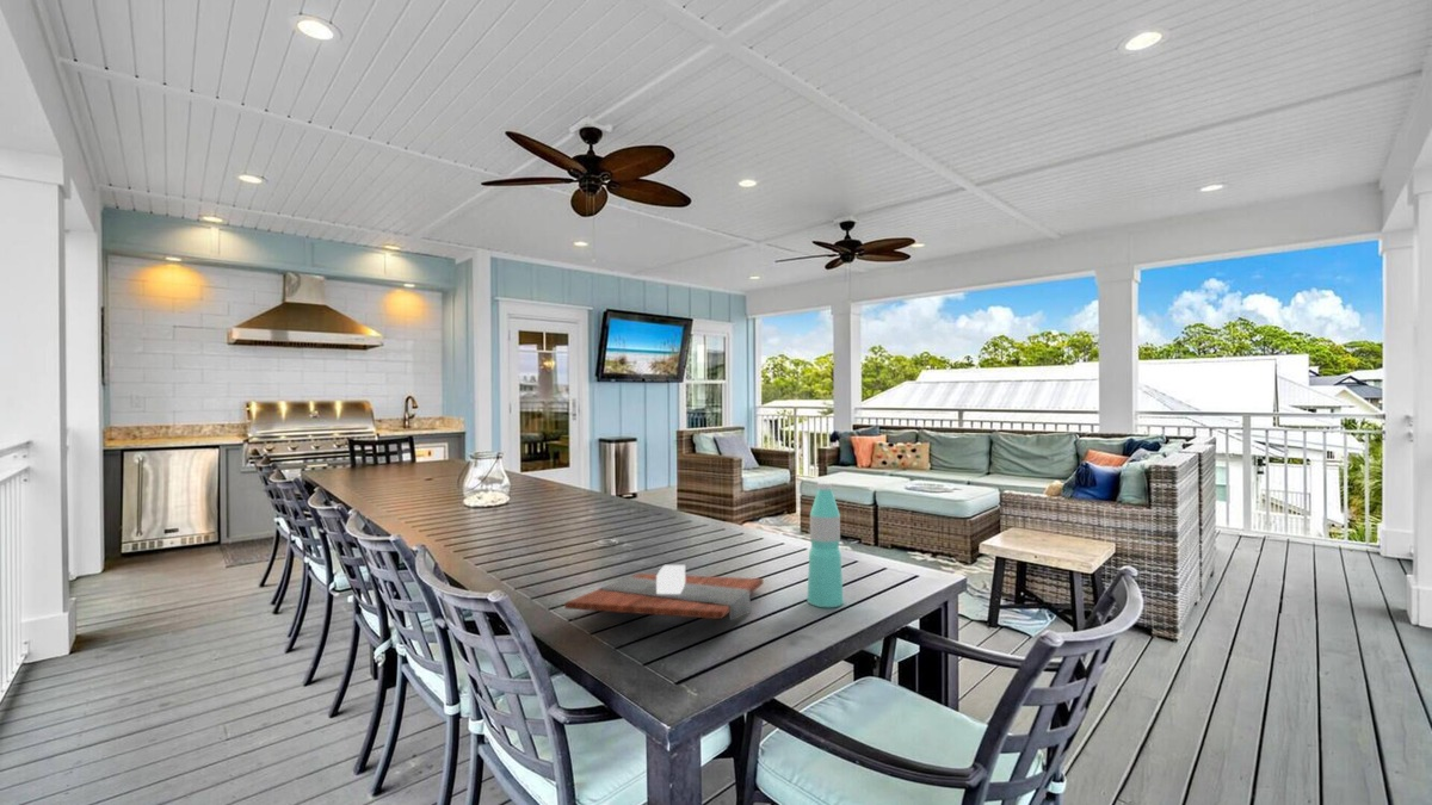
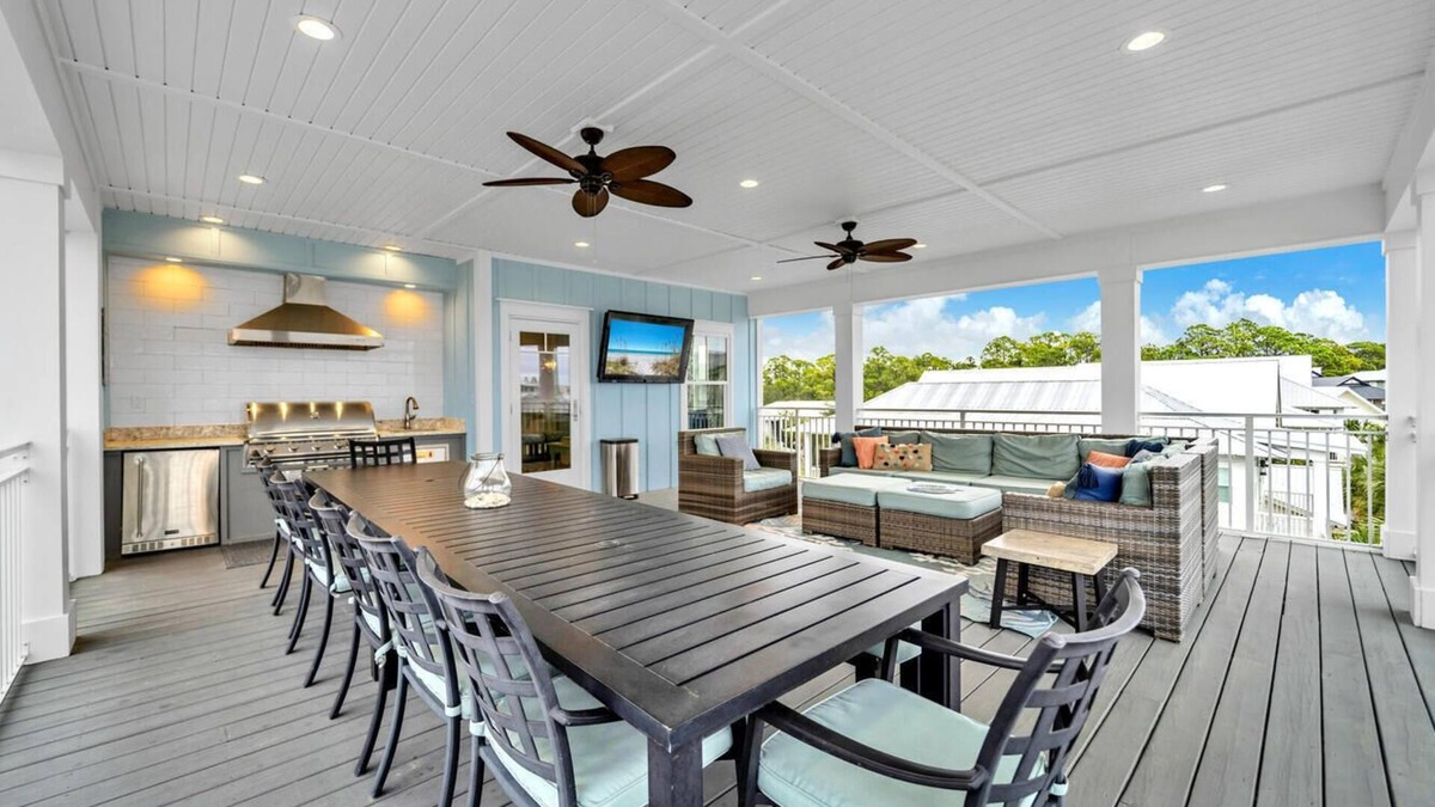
- water bottle (825, 541)
- cutting board (673, 587)
